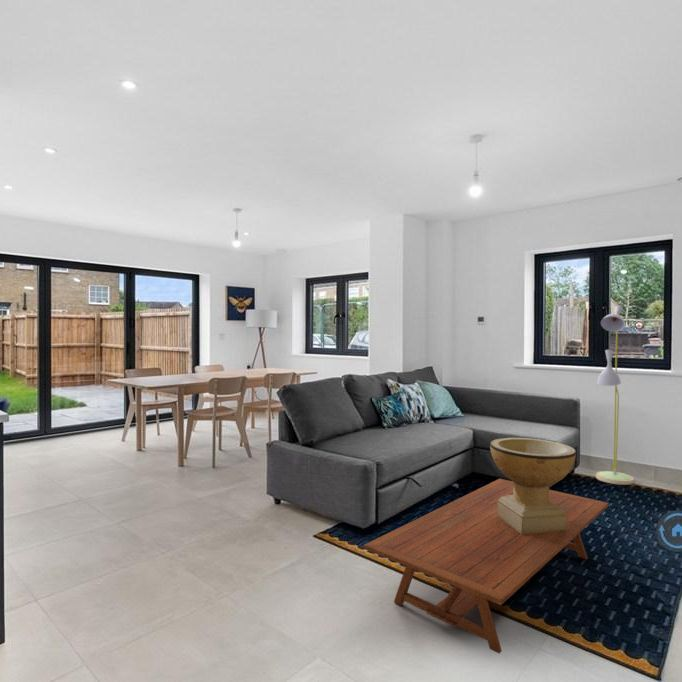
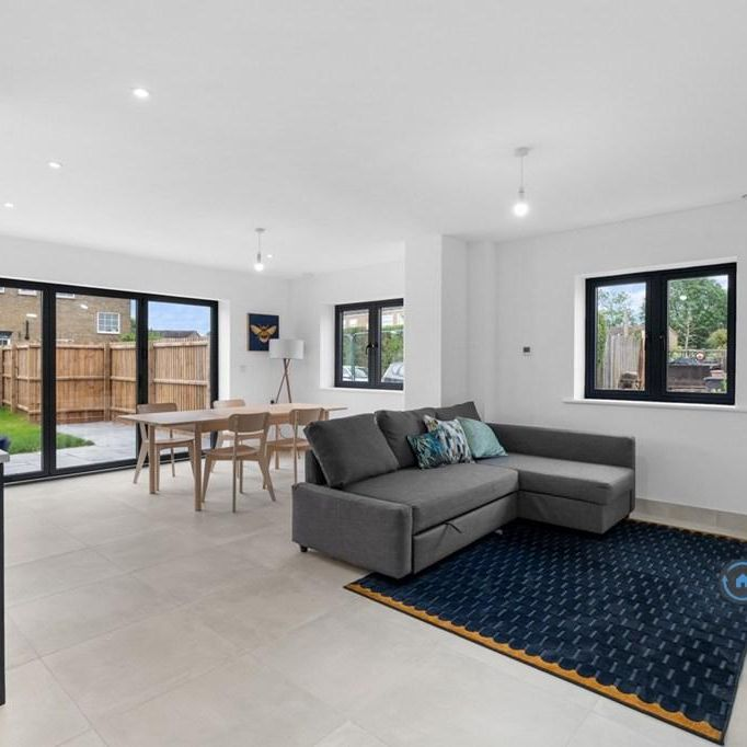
- decorative bowl (531, 484)
- floor lamp (615, 393)
- coffee table (499, 549)
